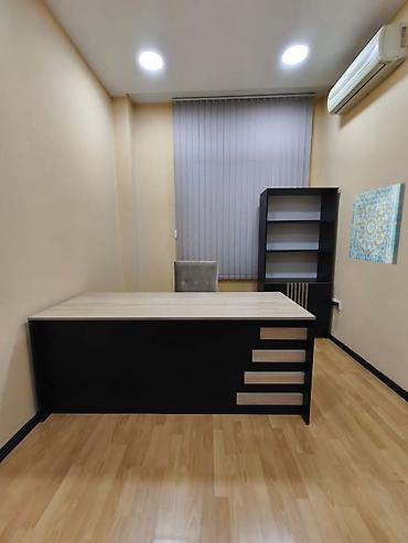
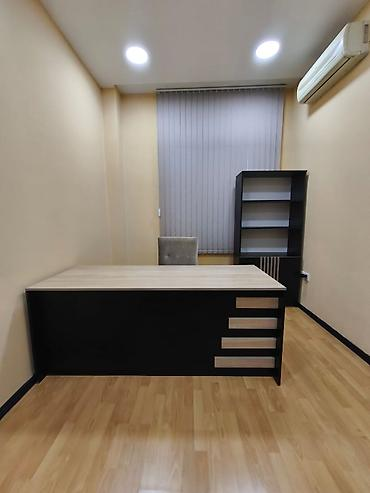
- wall art (373, 226)
